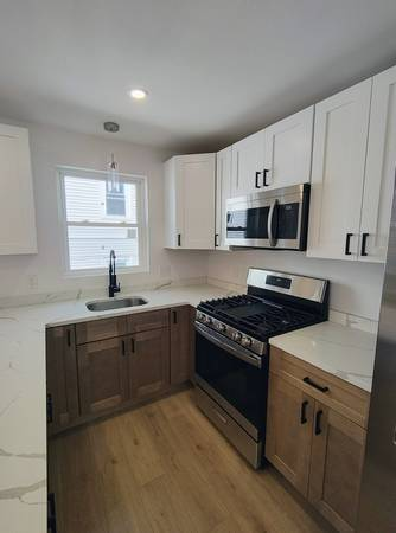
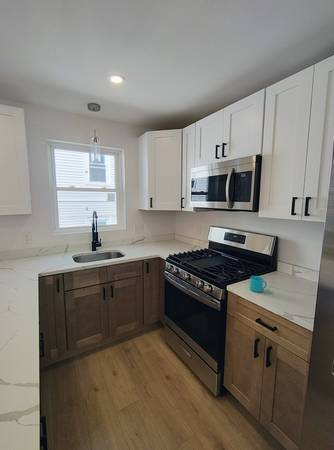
+ cup (257, 284)
